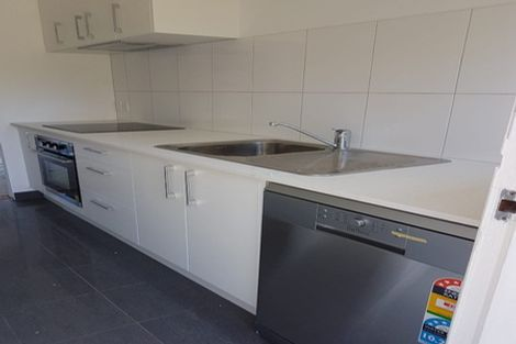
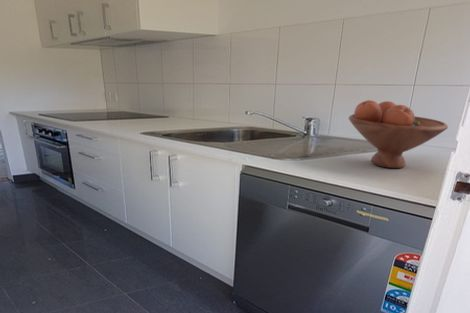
+ fruit bowl (392, 133)
